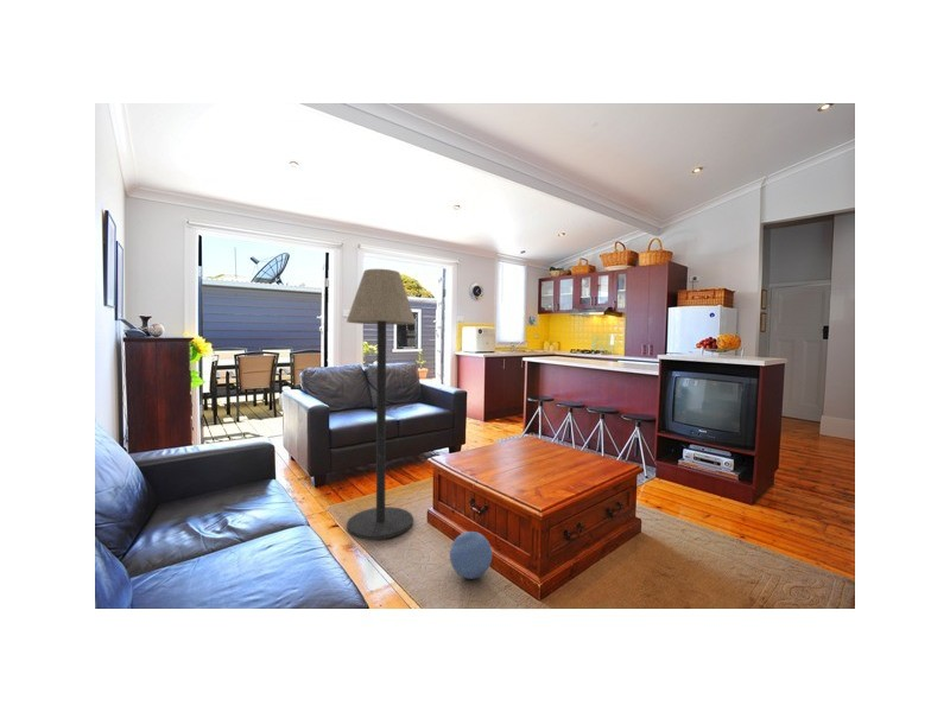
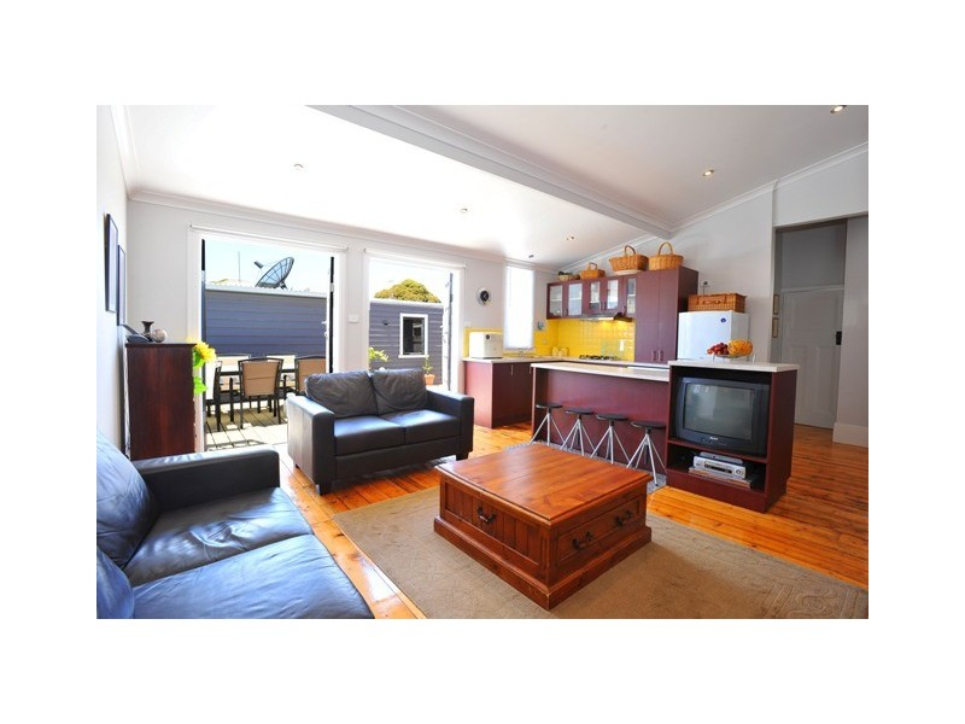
- floor lamp (381, 399)
- ball (470, 554)
